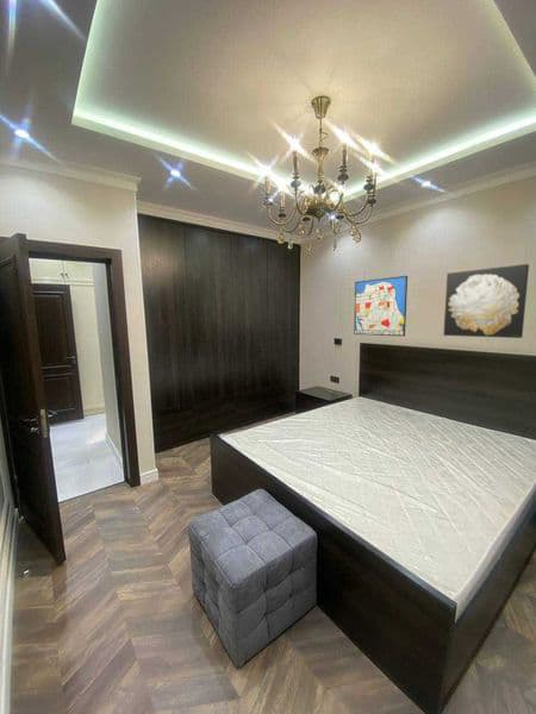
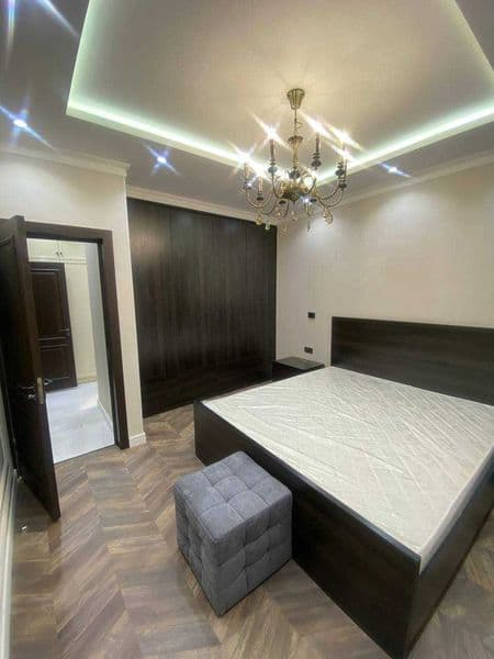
- wall art (378, 307)
- wall art (481, 302)
